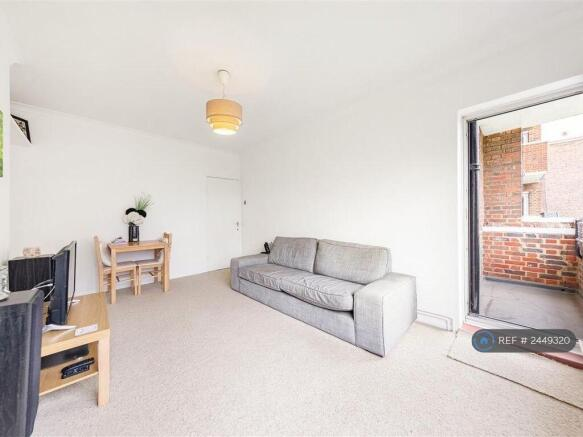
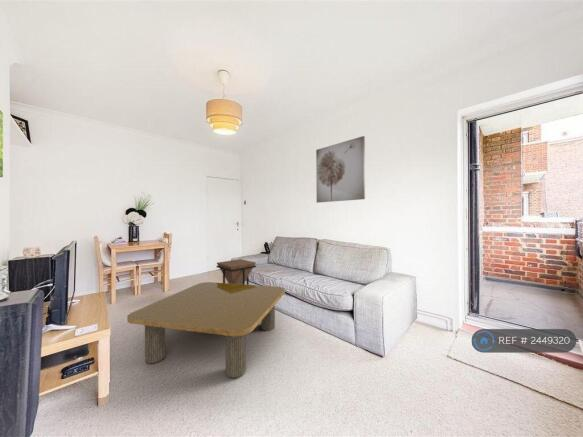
+ coffee table (218, 320)
+ wall art (338, 172)
+ side table (236, 282)
